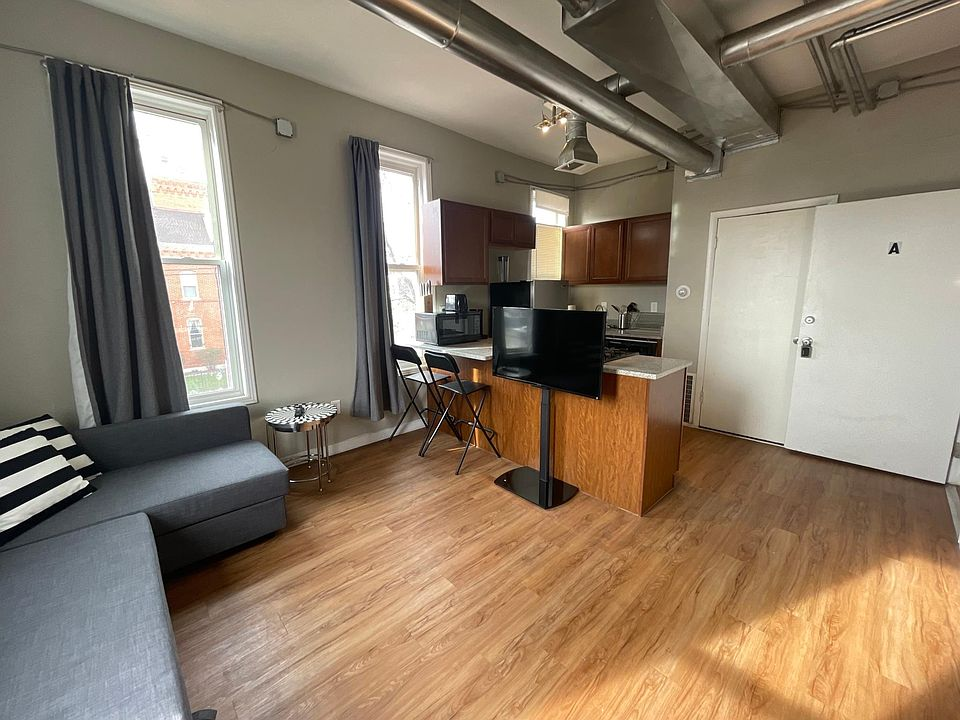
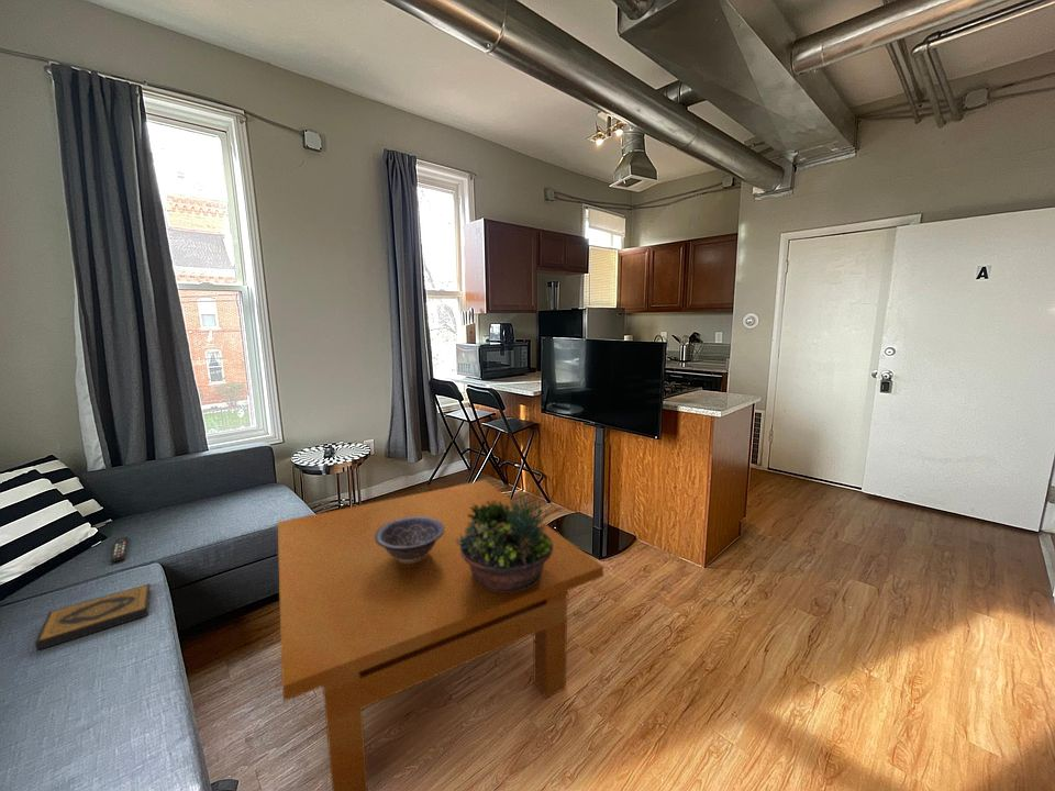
+ succulent planter (506, 530)
+ decorative bowl (410, 542)
+ remote control (120, 548)
+ hardback book (99, 613)
+ table (426, 602)
